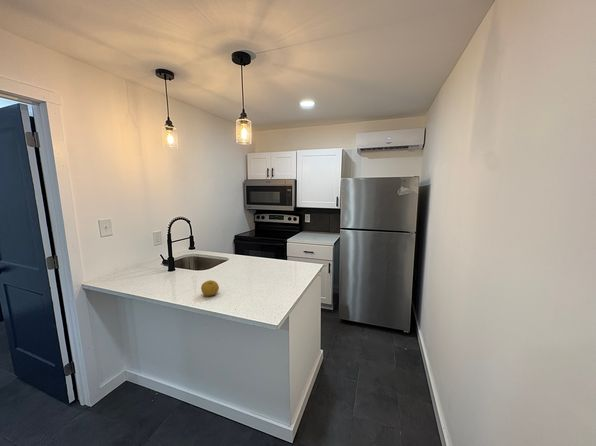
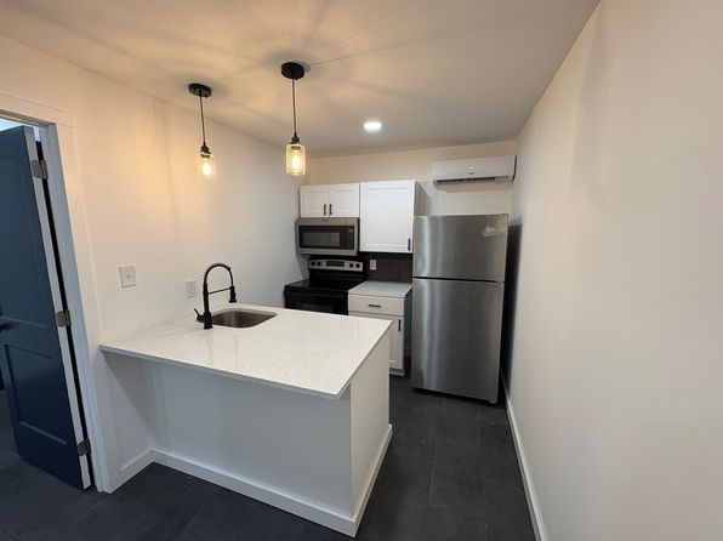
- fruit (210, 287)
